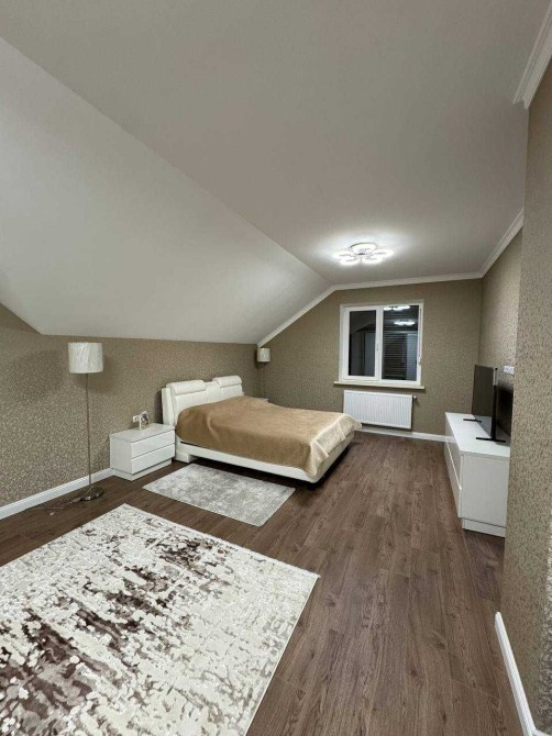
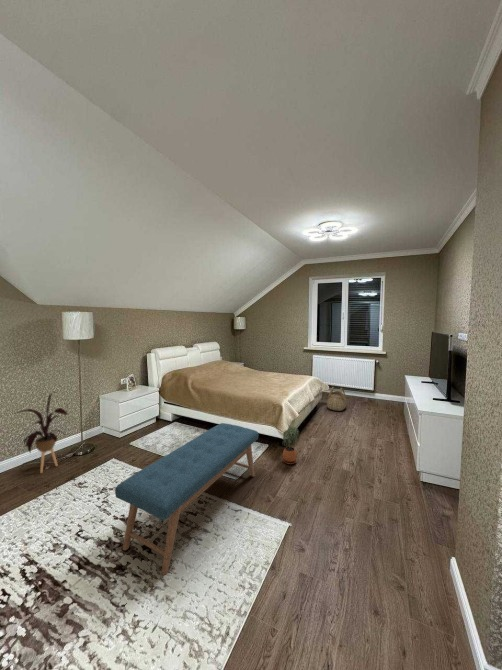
+ potted plant (291, 444)
+ bench (201, 476)
+ basket (336, 397)
+ house plant (41, 432)
